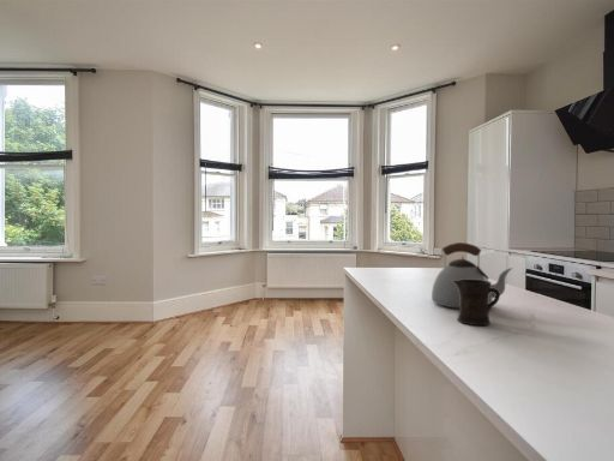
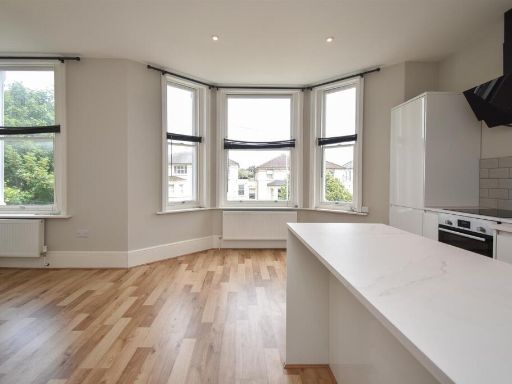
- kettle (470, 274)
- mug (475, 301)
